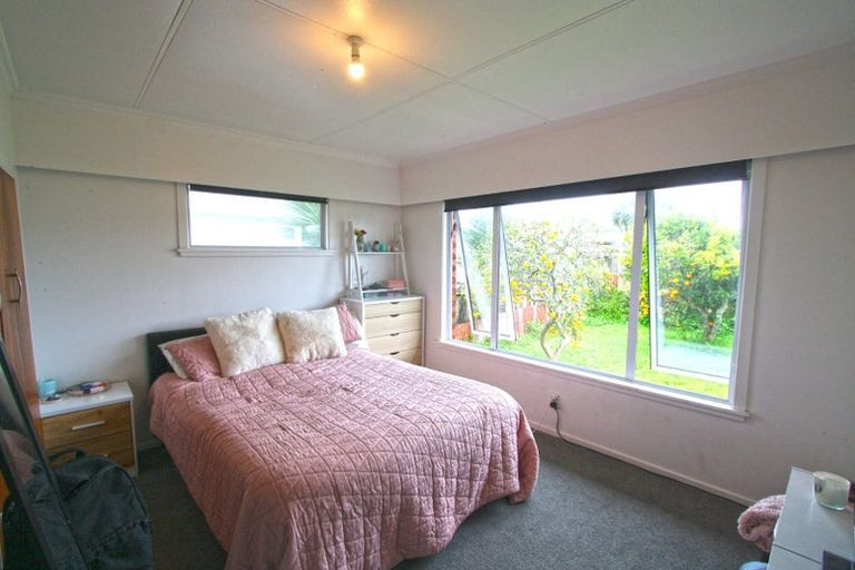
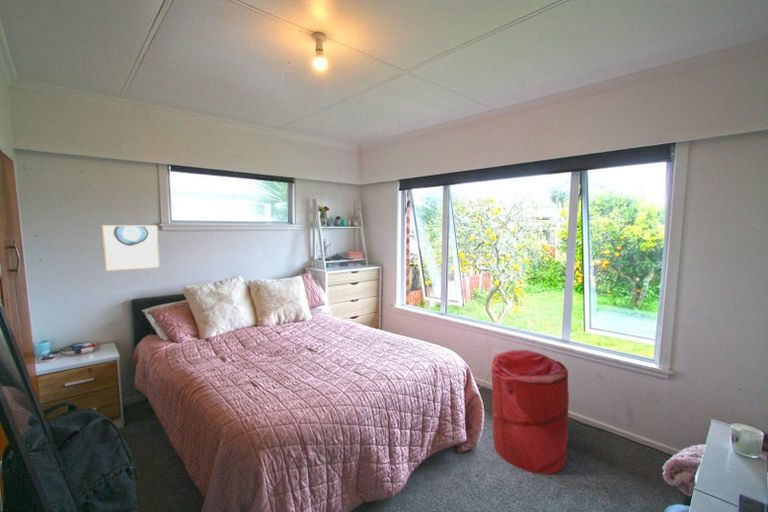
+ wall art (132, 247)
+ laundry hamper (527, 406)
